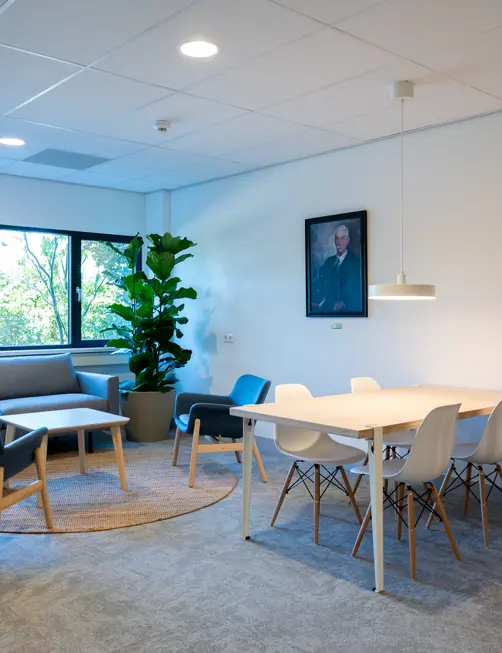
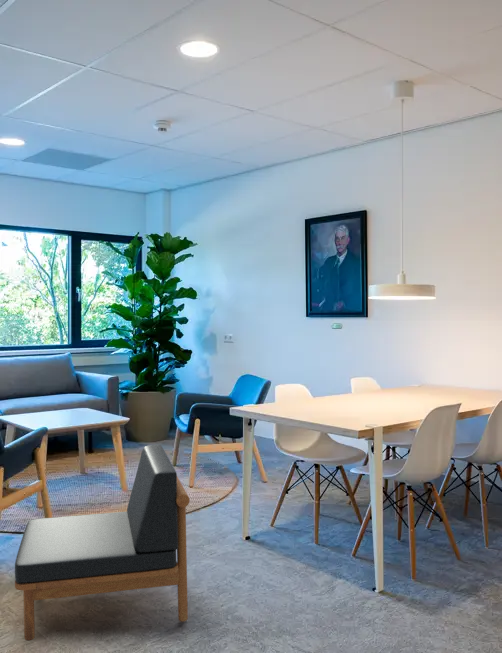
+ armless chair (102, 532)
